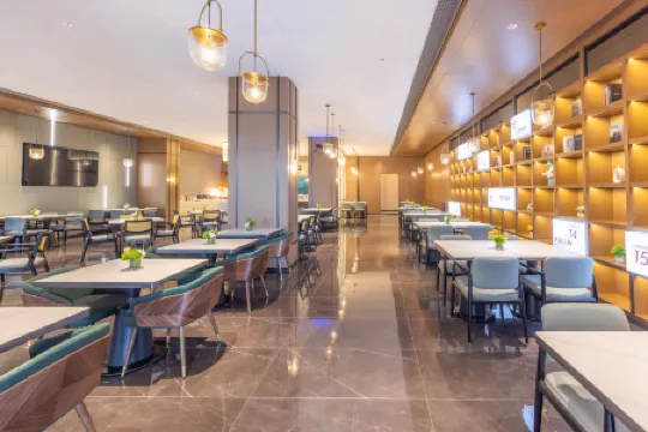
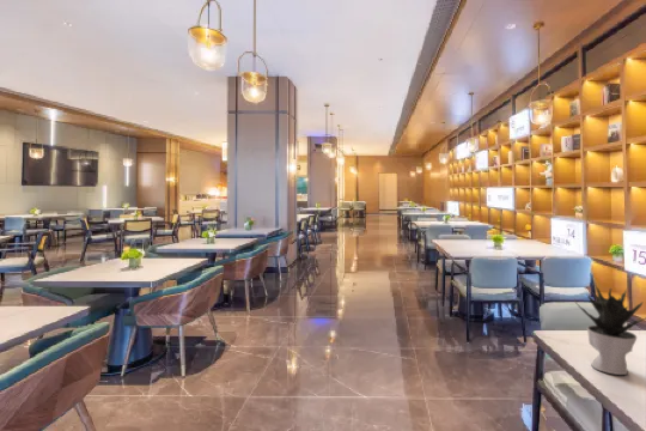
+ potted plant (607, 326)
